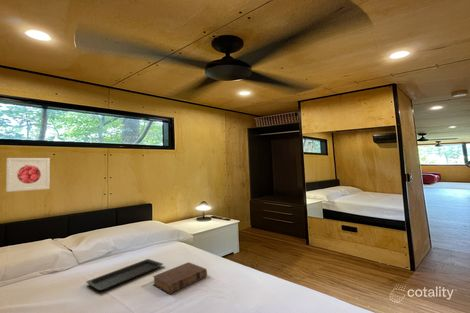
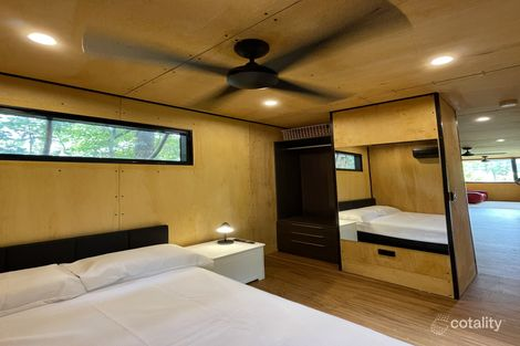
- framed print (29, 174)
- book (180, 276)
- serving tray (127, 273)
